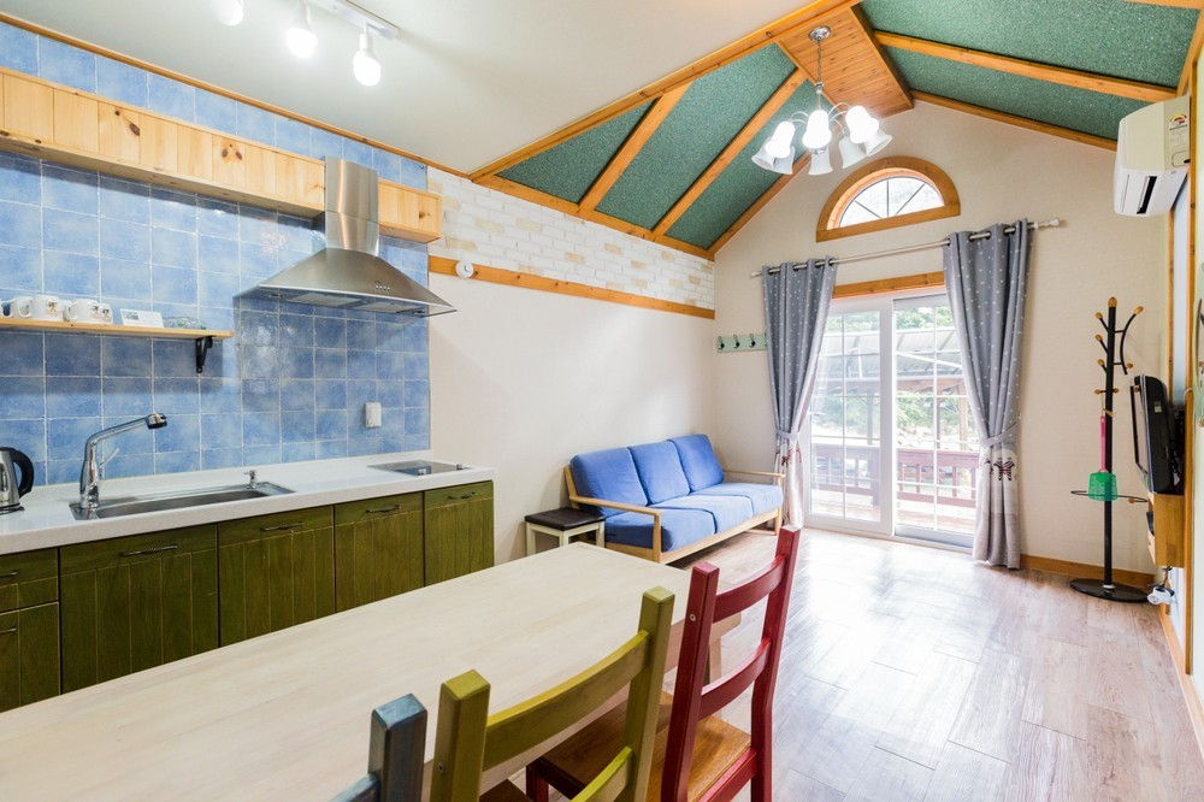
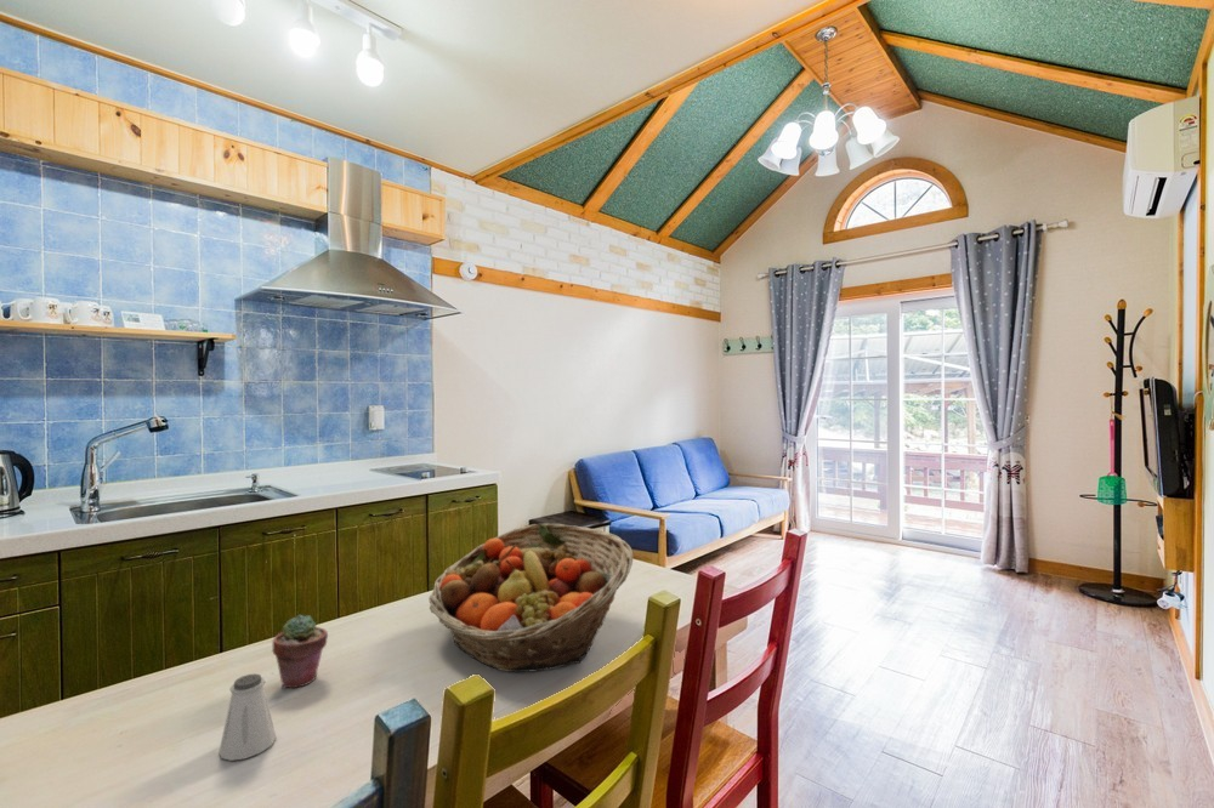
+ potted succulent (300, 648)
+ fruit basket (531, 587)
+ saltshaker (248, 711)
